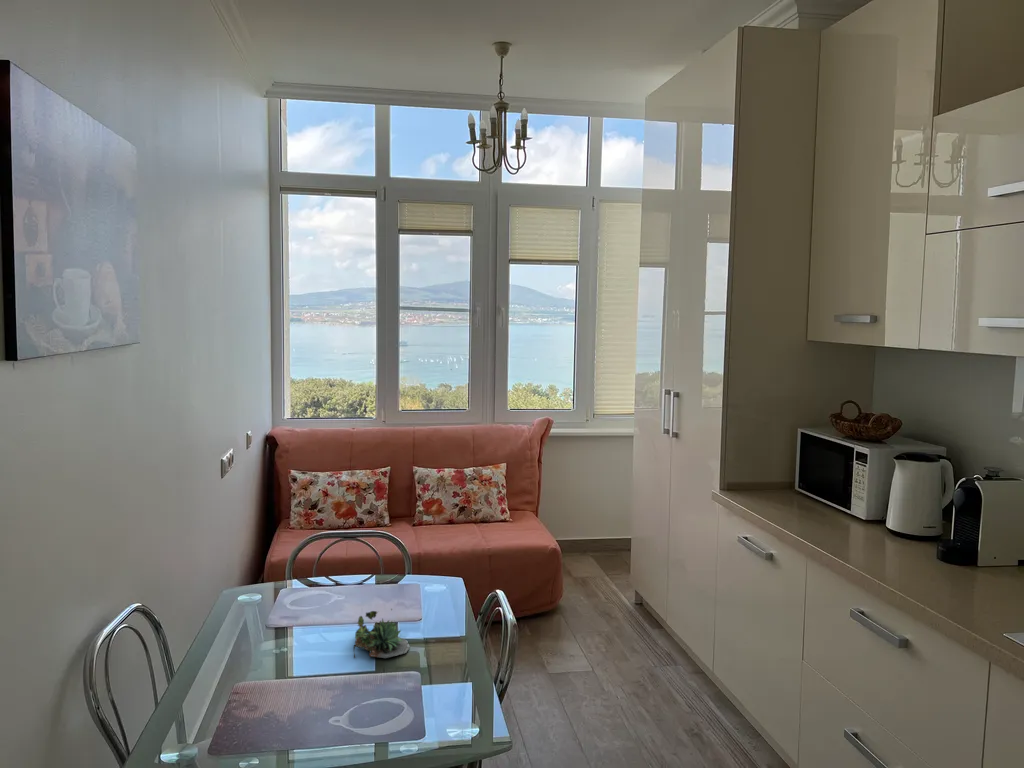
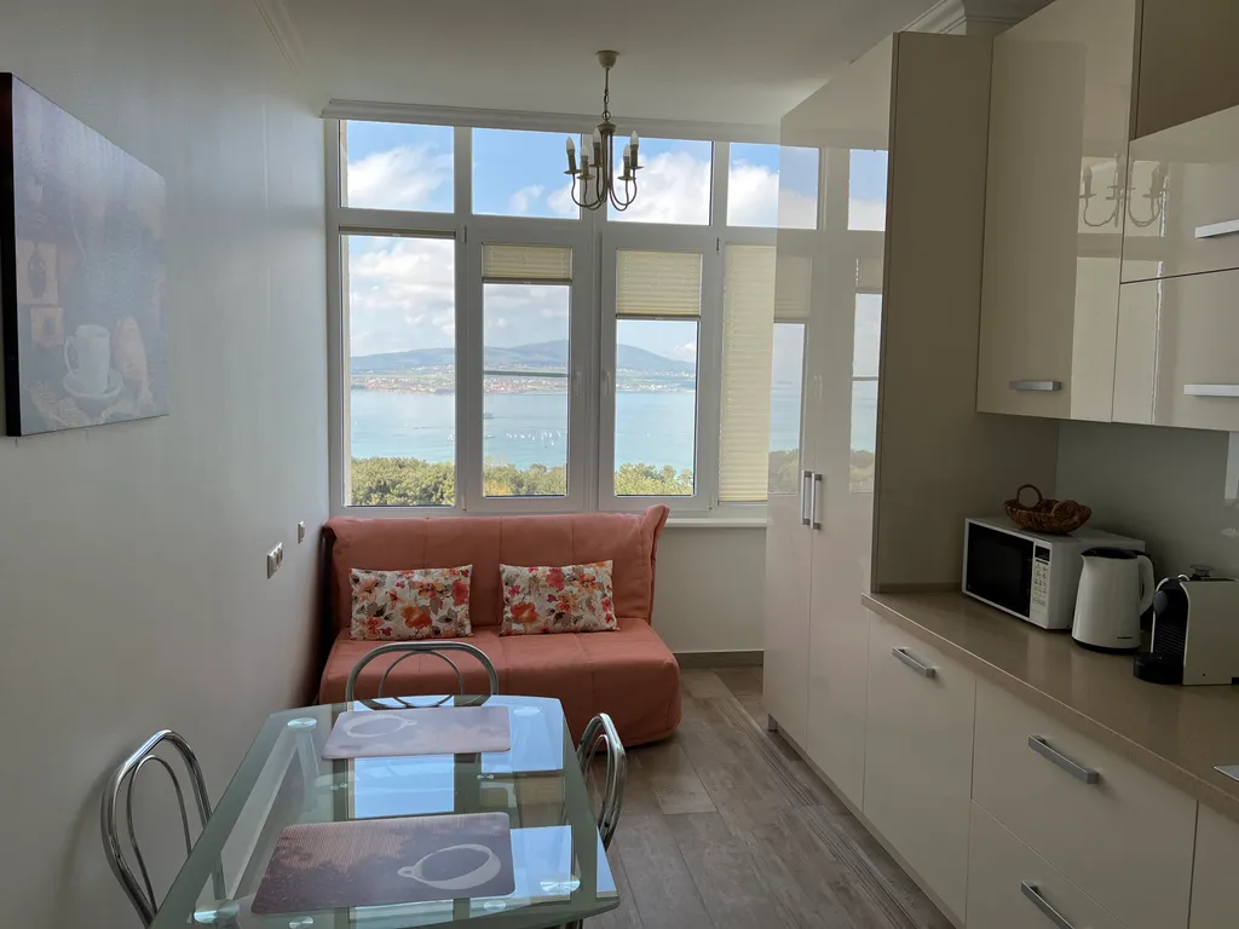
- succulent plant (382, 632)
